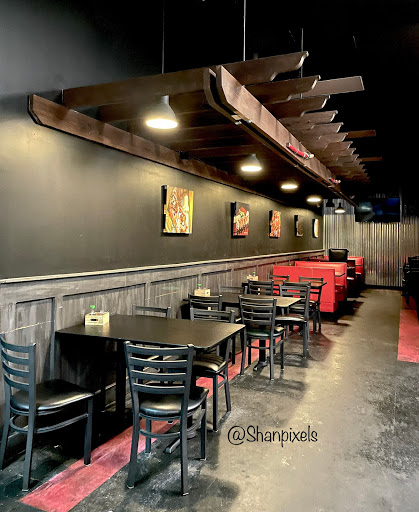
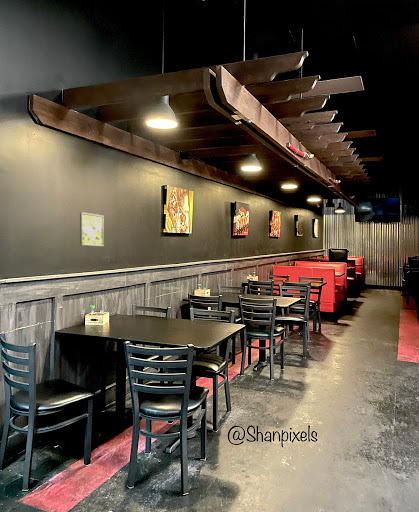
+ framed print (92, 230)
